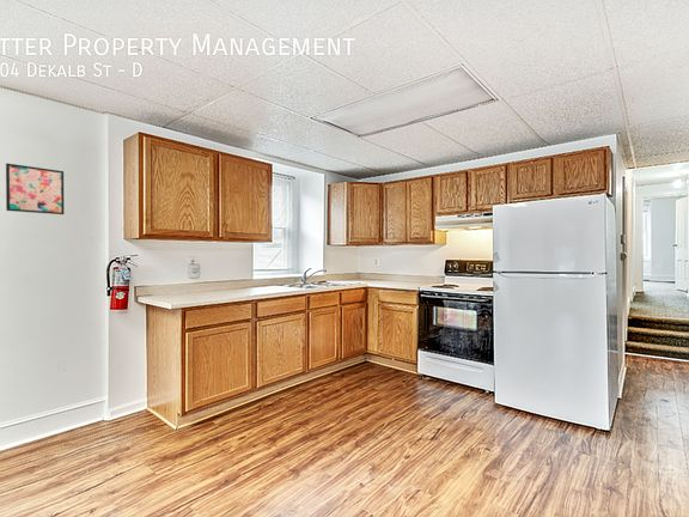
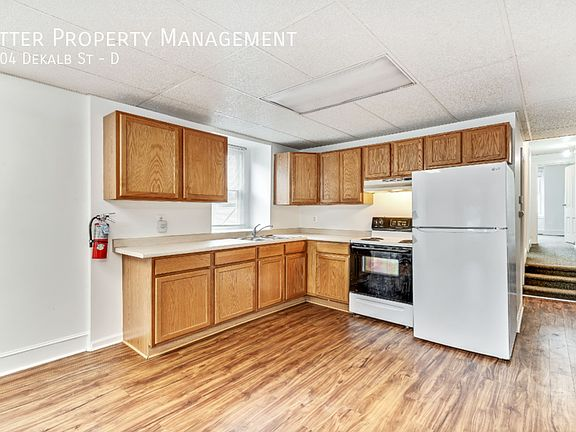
- wall art (36, 189)
